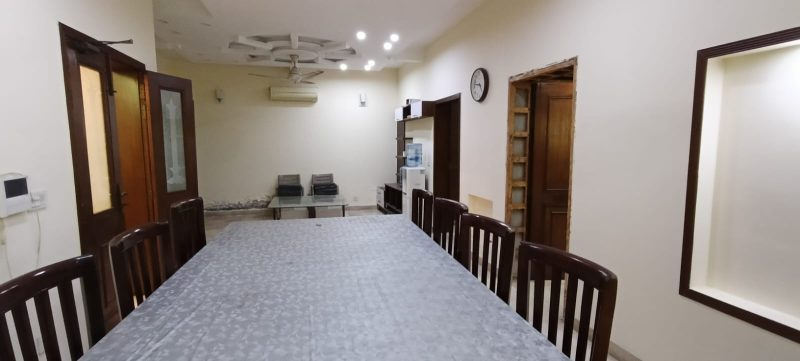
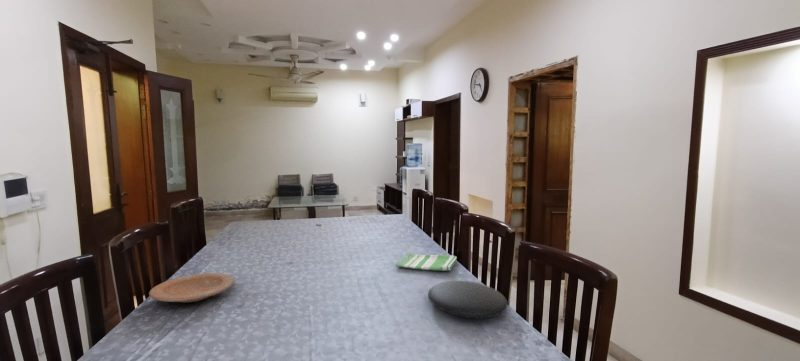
+ plate (466, 297)
+ plate (194, 290)
+ dish towel (427, 261)
